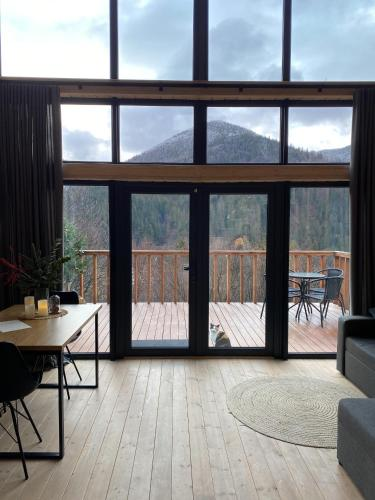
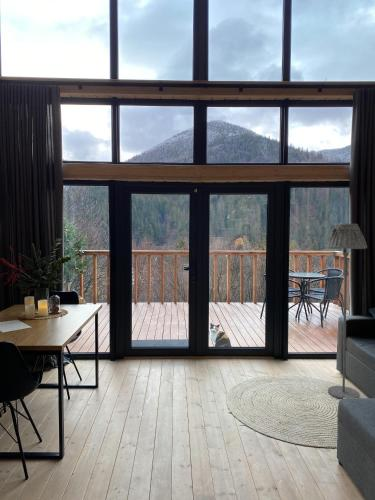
+ floor lamp (344, 309)
